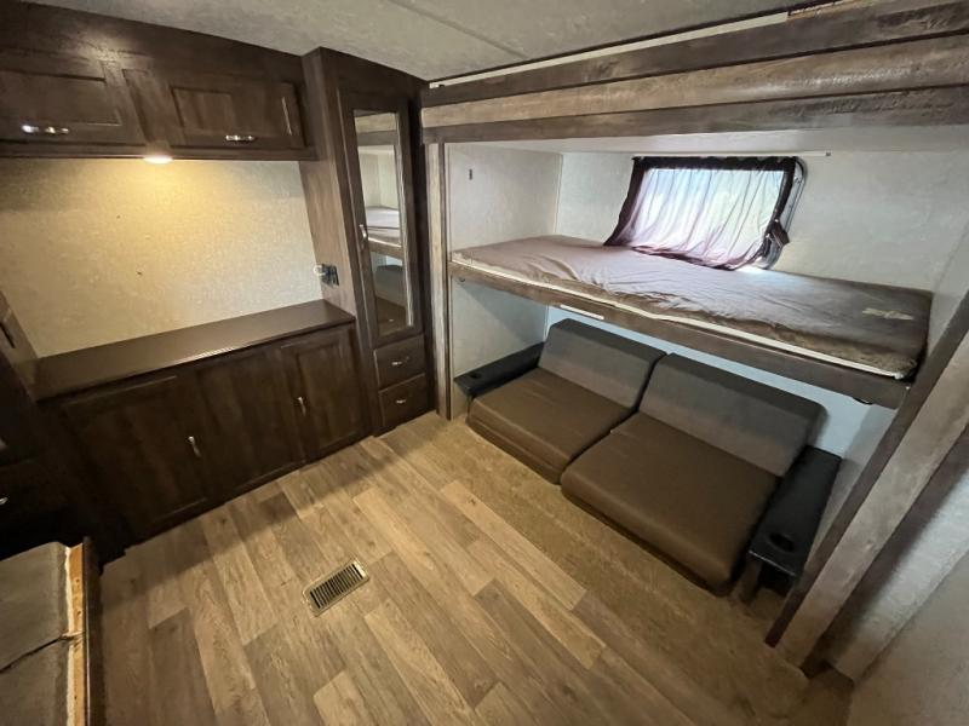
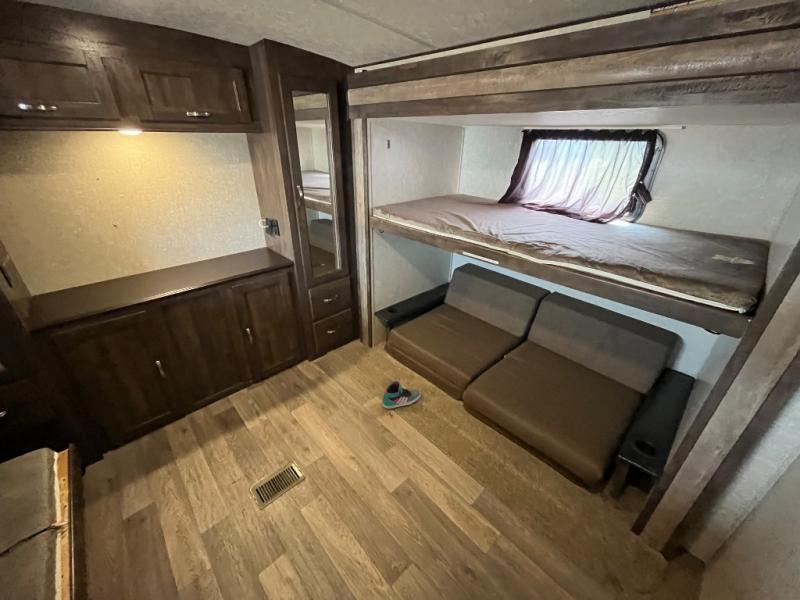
+ sneaker (401, 391)
